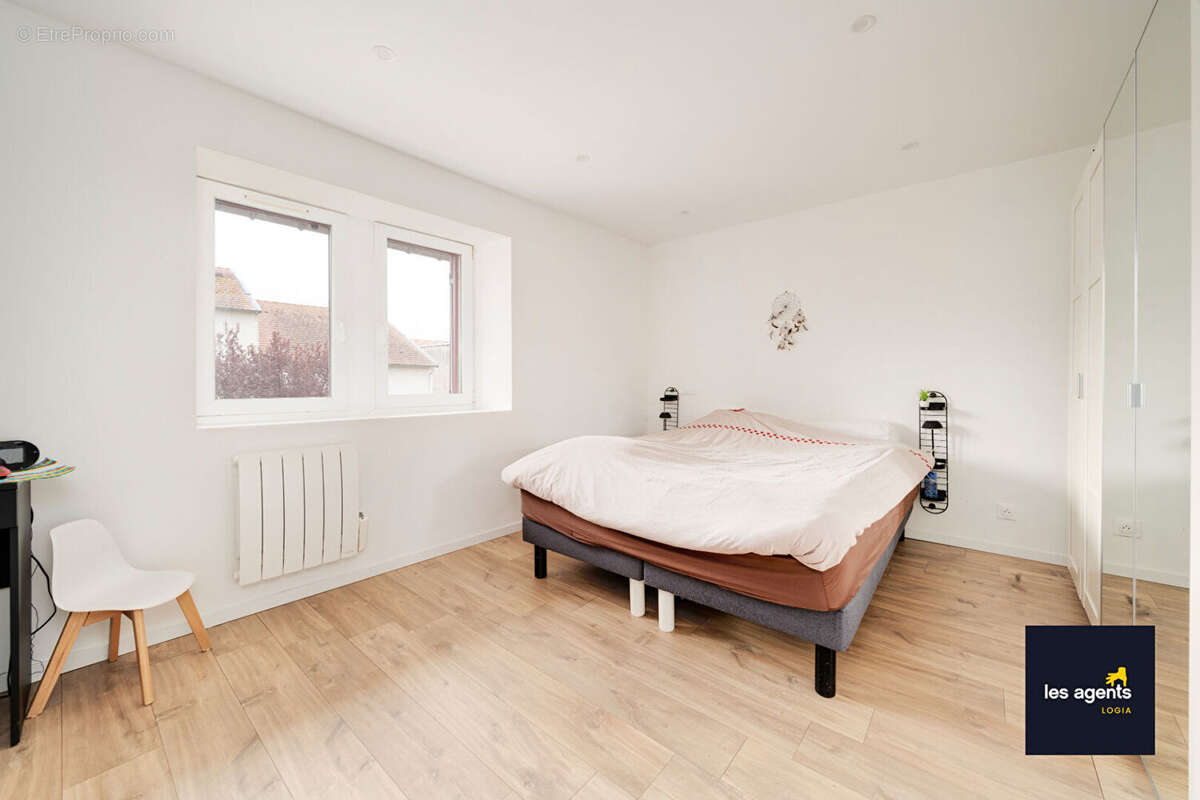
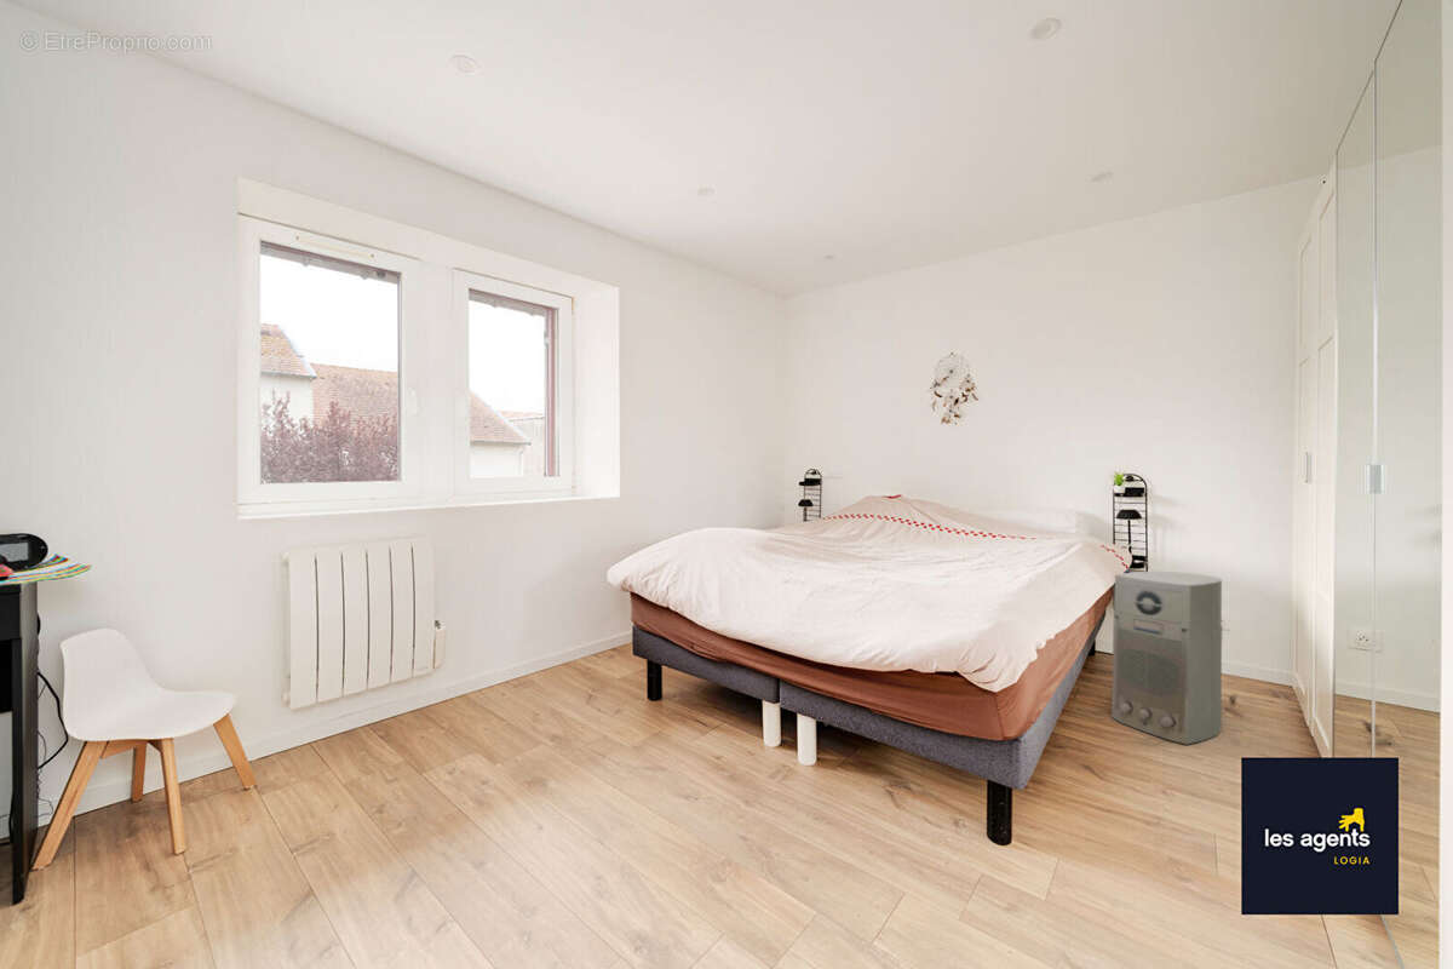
+ air purifier (1170, 649)
